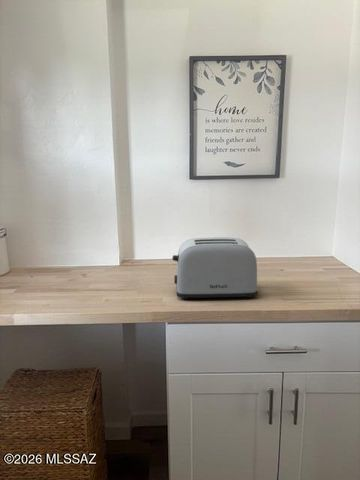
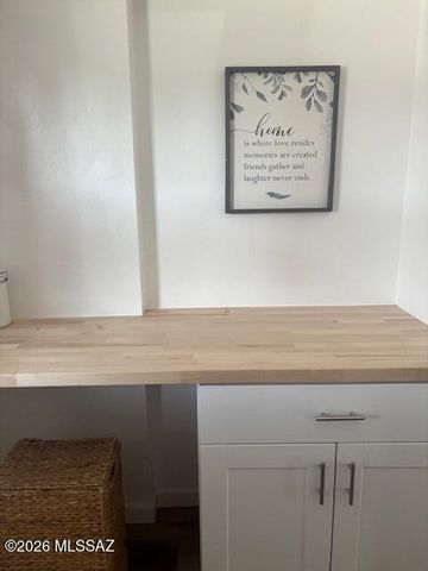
- toaster (213, 266)
